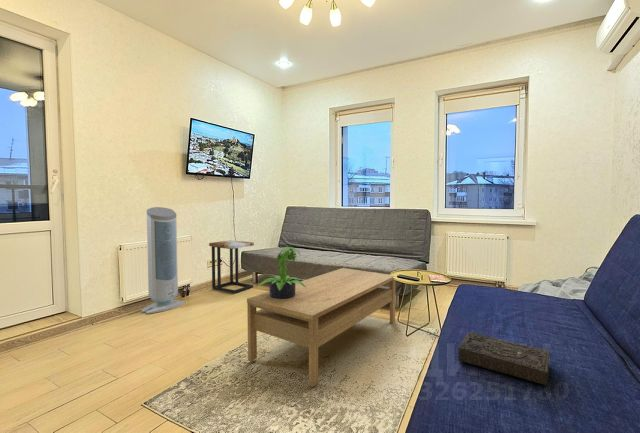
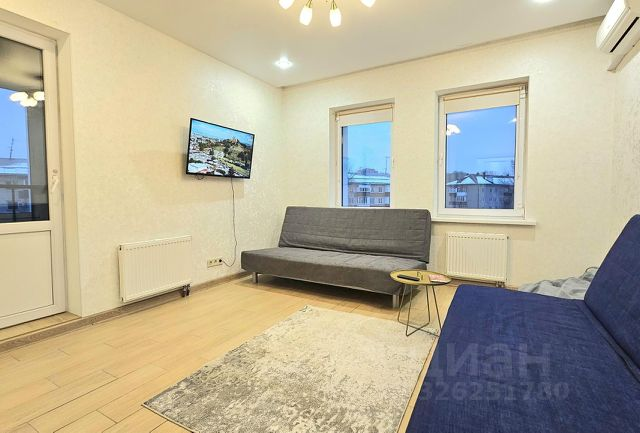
- potted plant (282, 270)
- side table (231, 265)
- coffee table (331, 312)
- air purifier (162, 257)
- book (502, 355)
